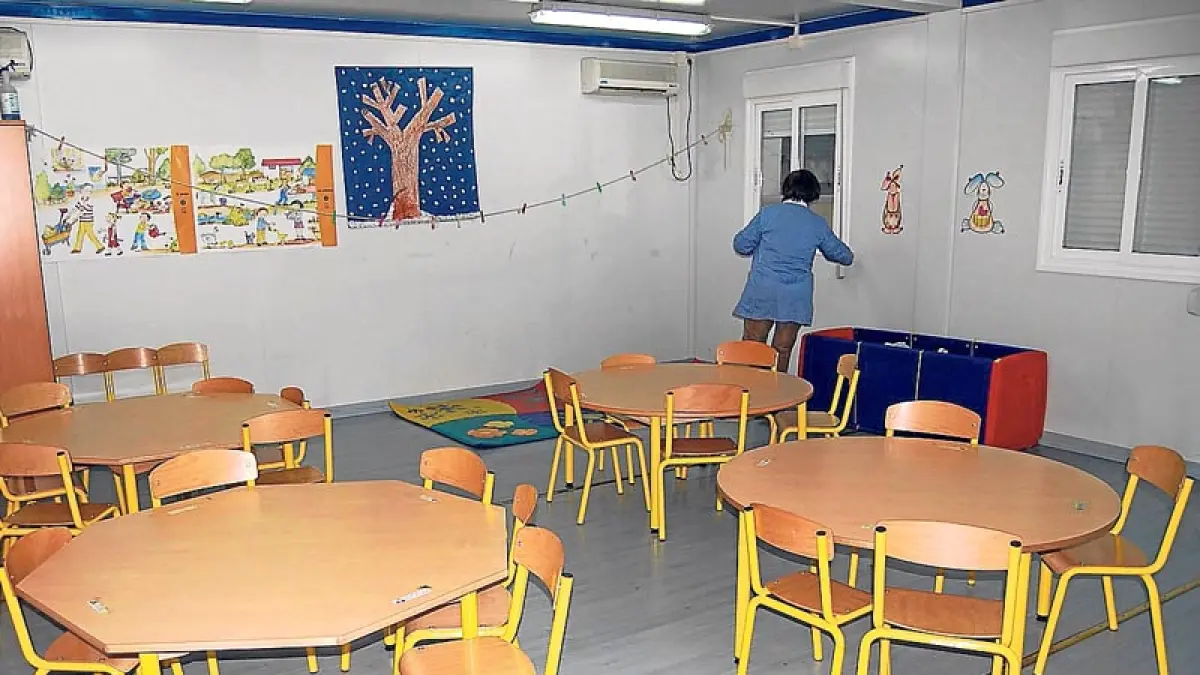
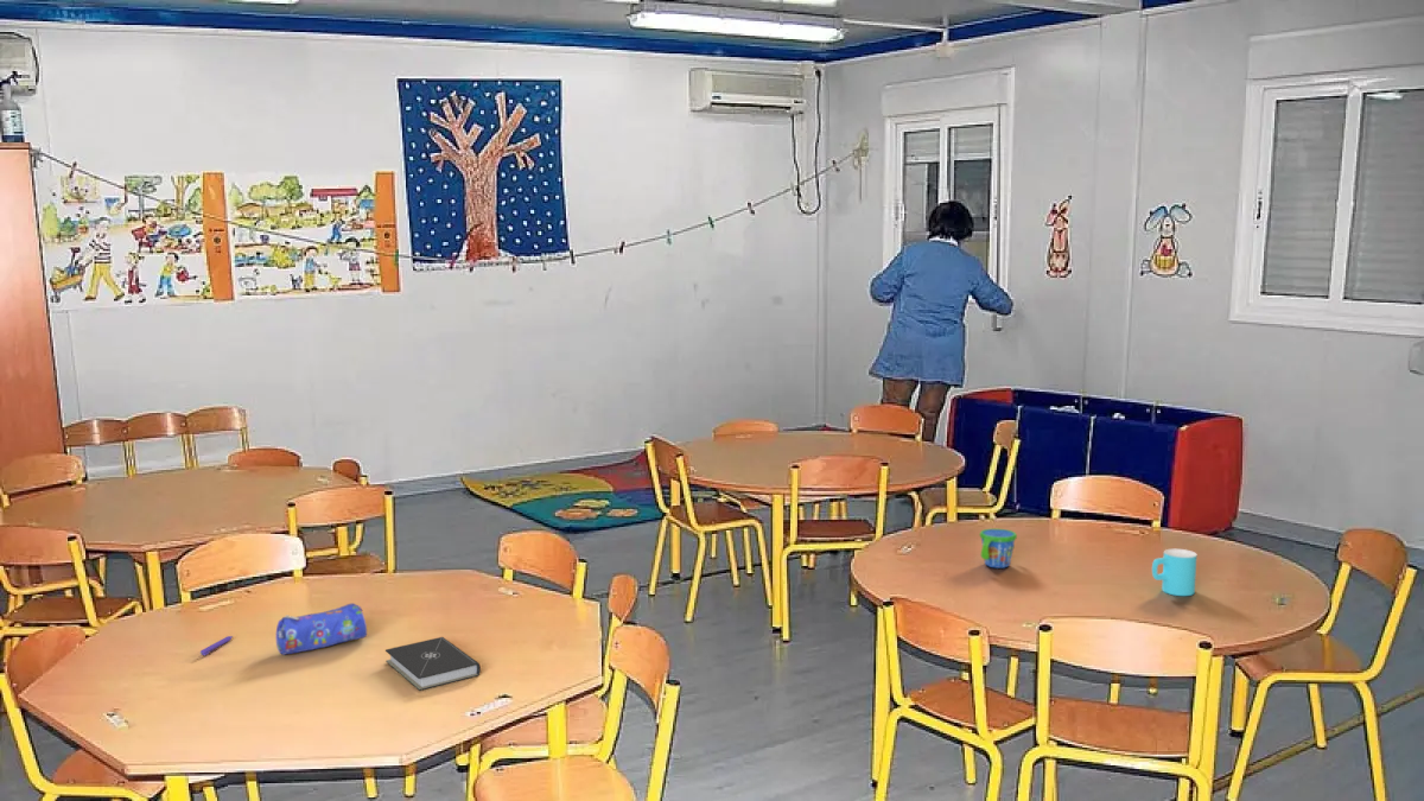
+ cup (1172, 571)
+ pen (217, 644)
+ snack cup (997, 548)
+ pencil case (320, 628)
+ book (432, 662)
